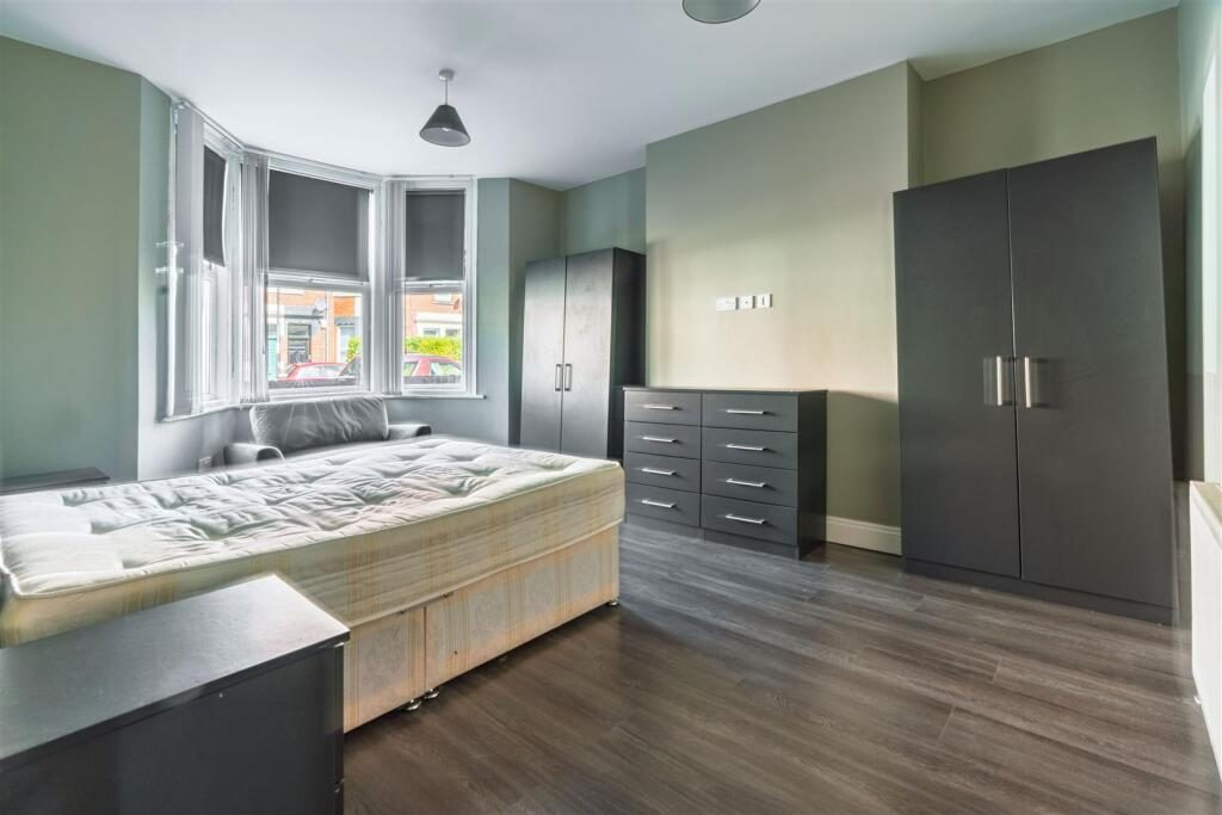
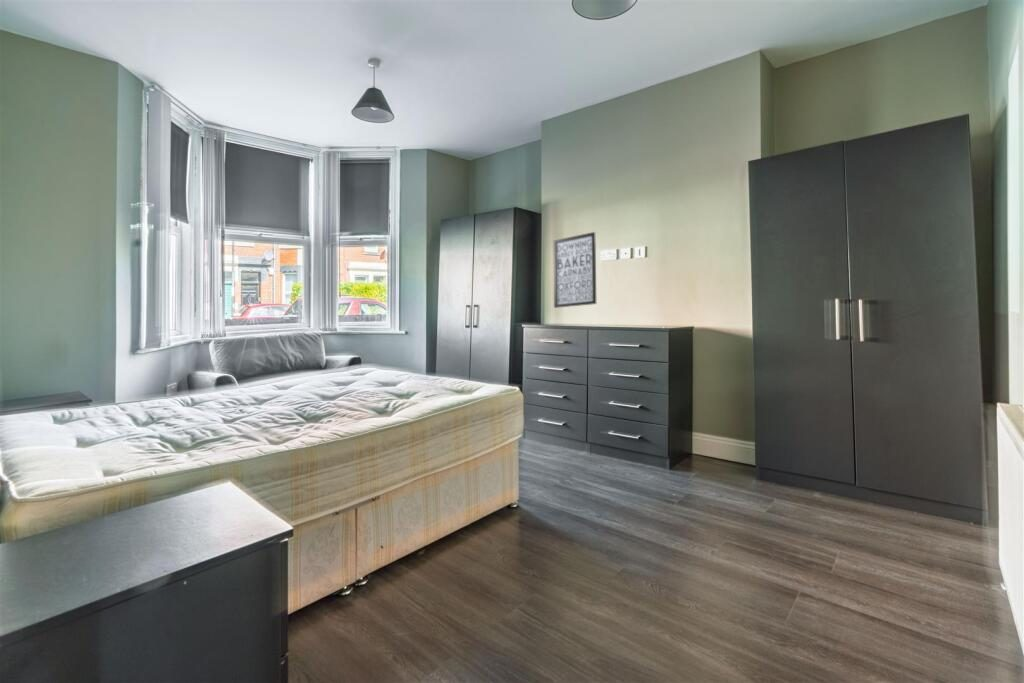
+ wall art (574, 271)
